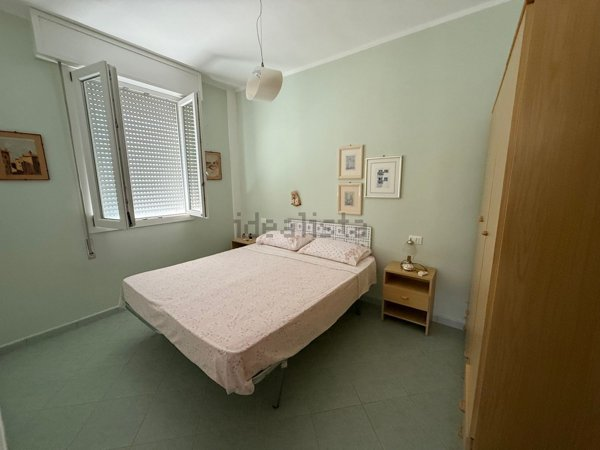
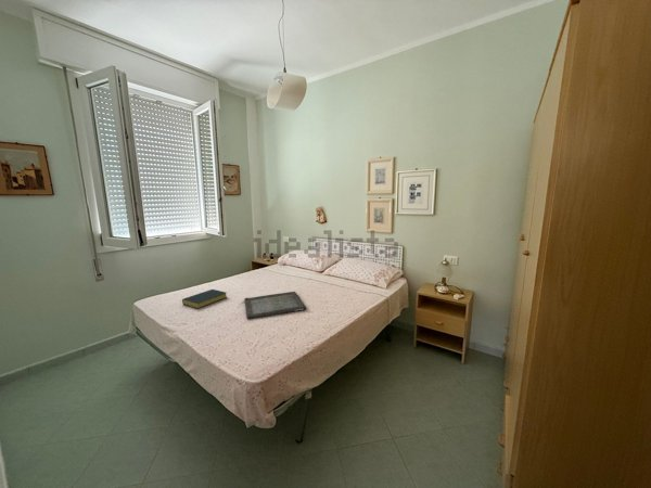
+ serving tray (273, 303)
+ hardback book (205, 297)
